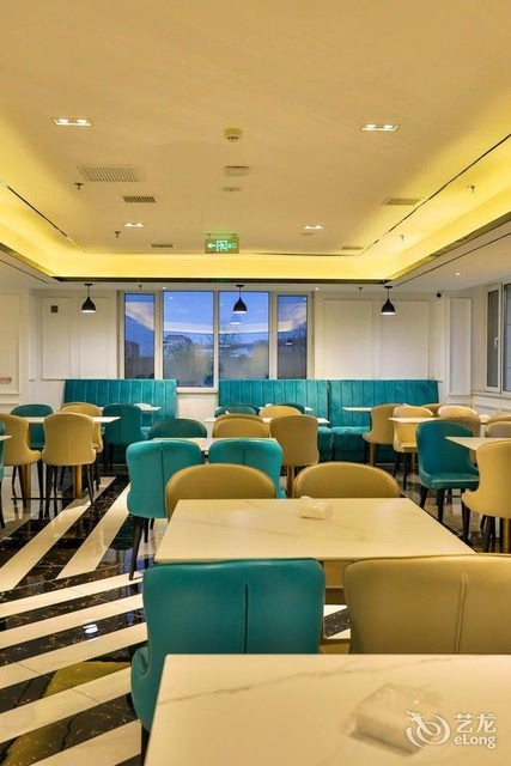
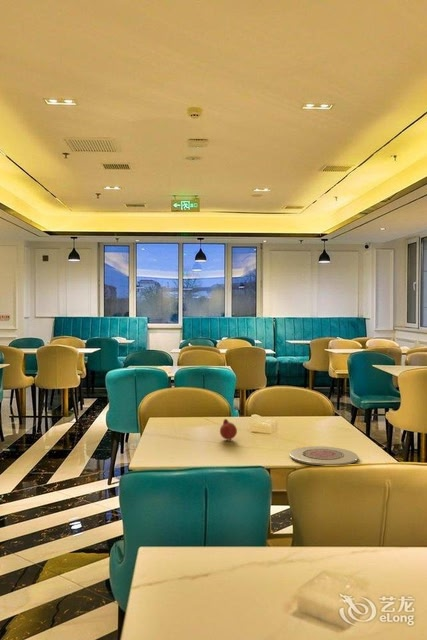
+ fruit (228, 429)
+ plate (323, 454)
